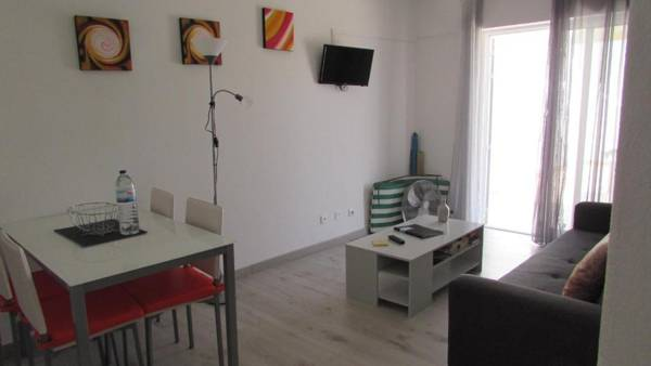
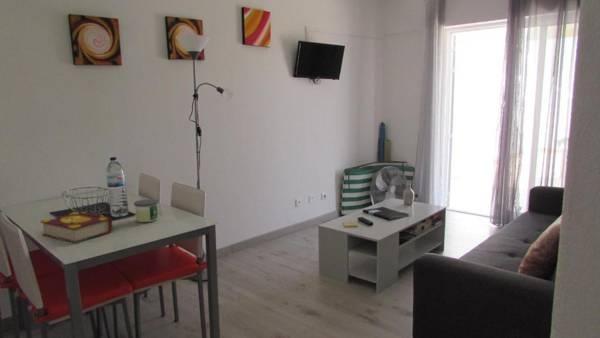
+ book (76, 225)
+ candle (146, 210)
